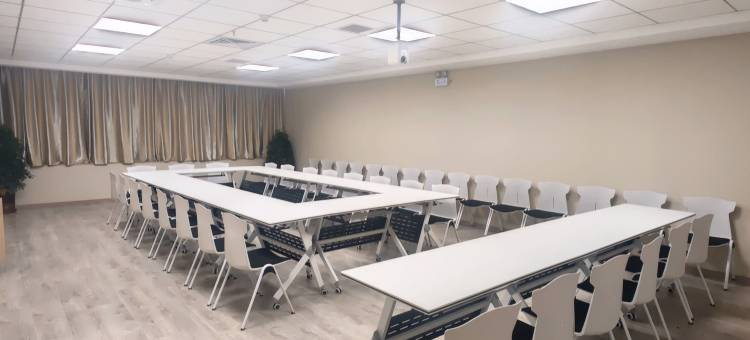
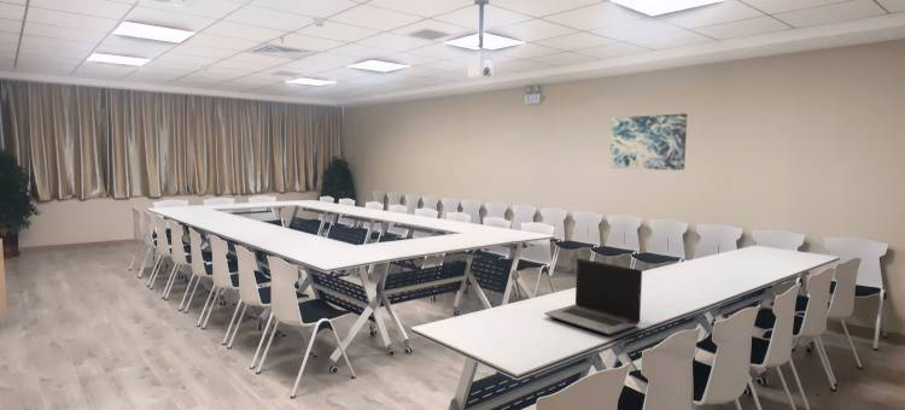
+ laptop computer (591, 294)
+ wall art (646, 142)
